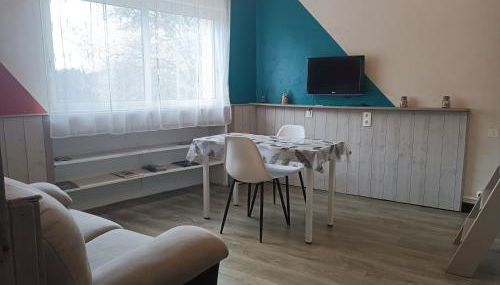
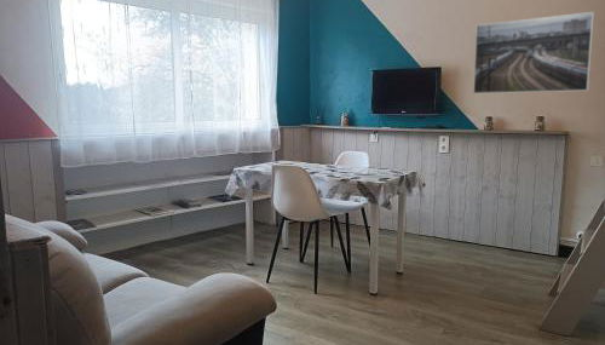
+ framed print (529, 56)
